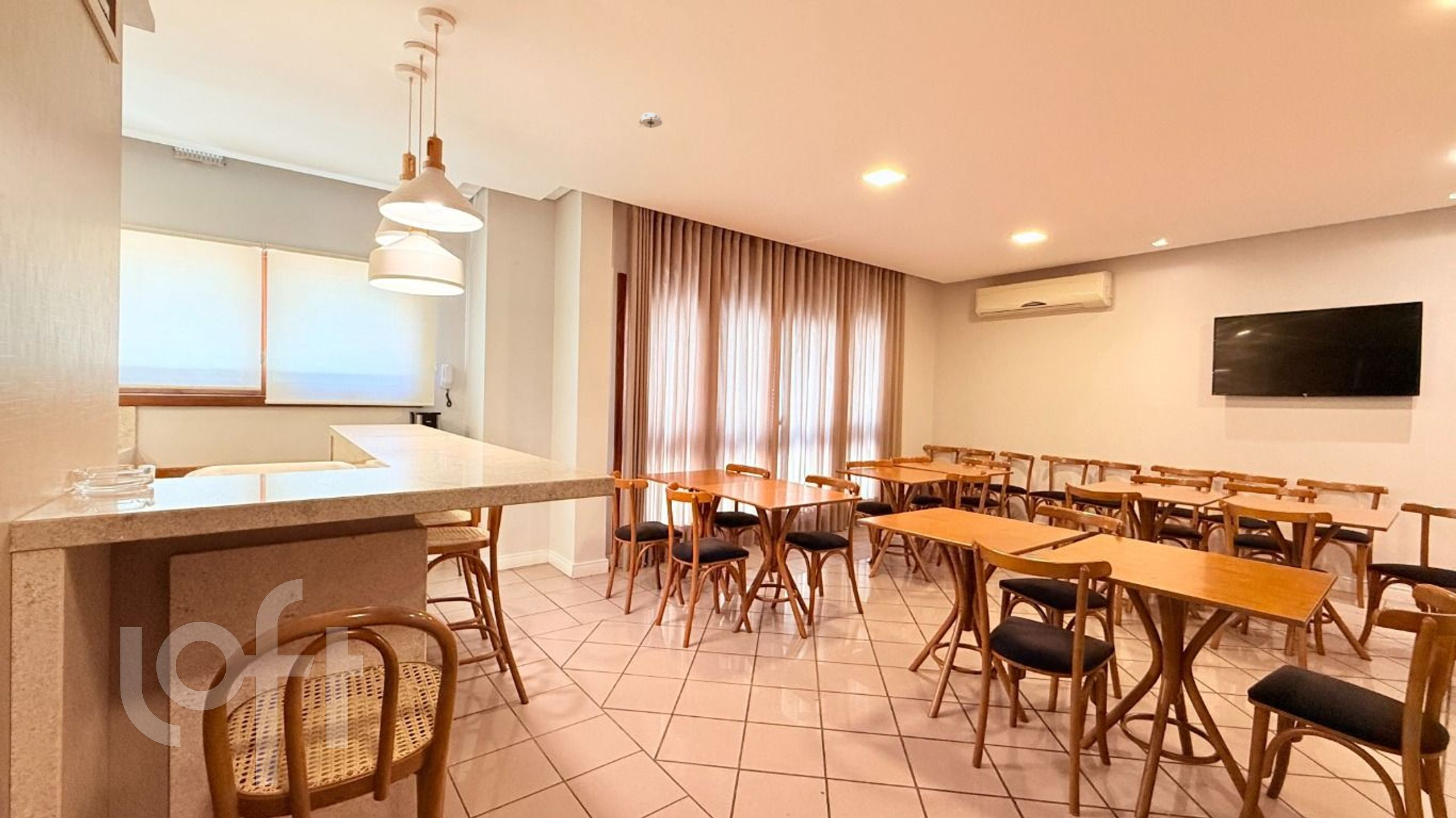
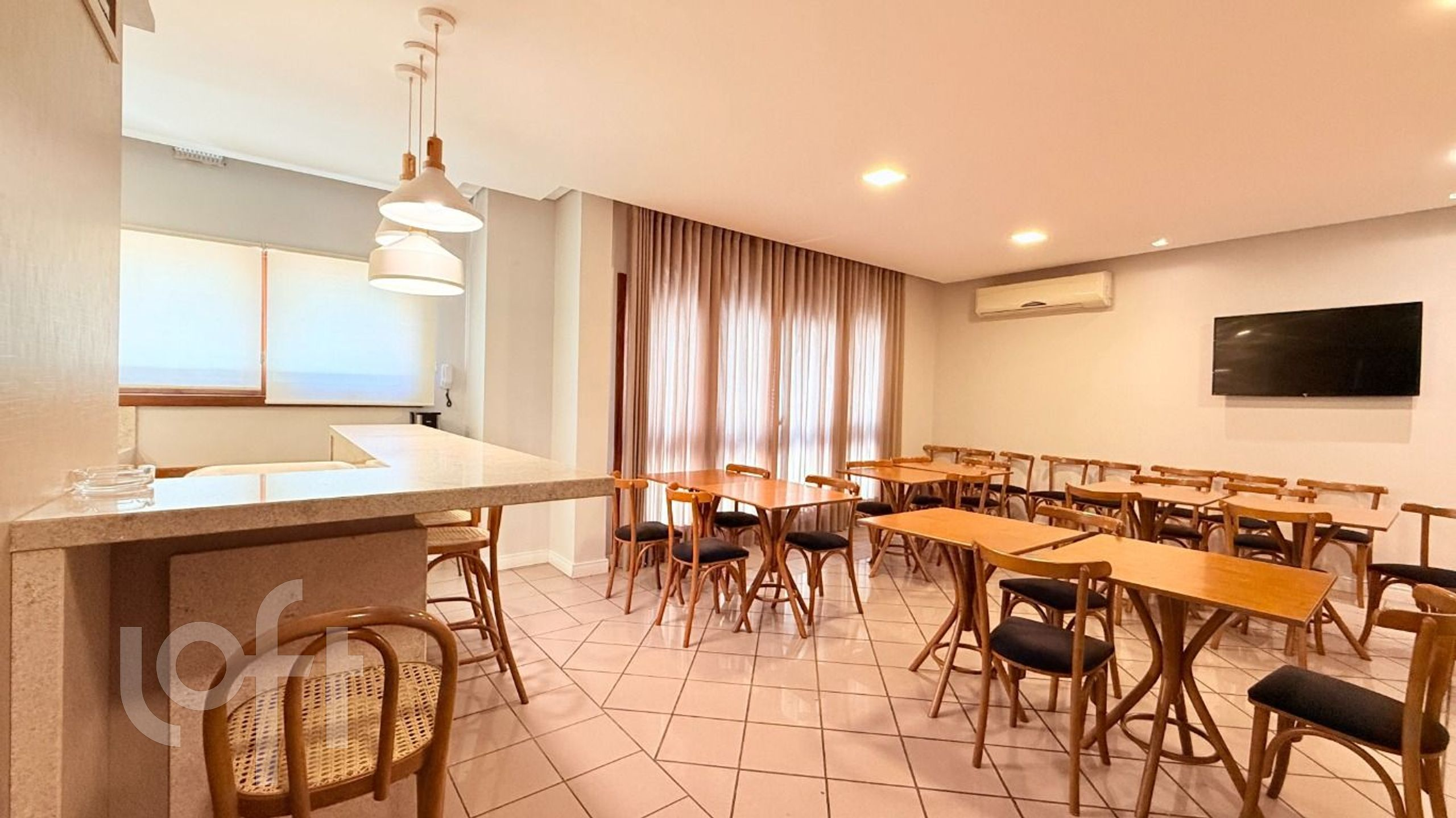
- smoke detector (650, 120)
